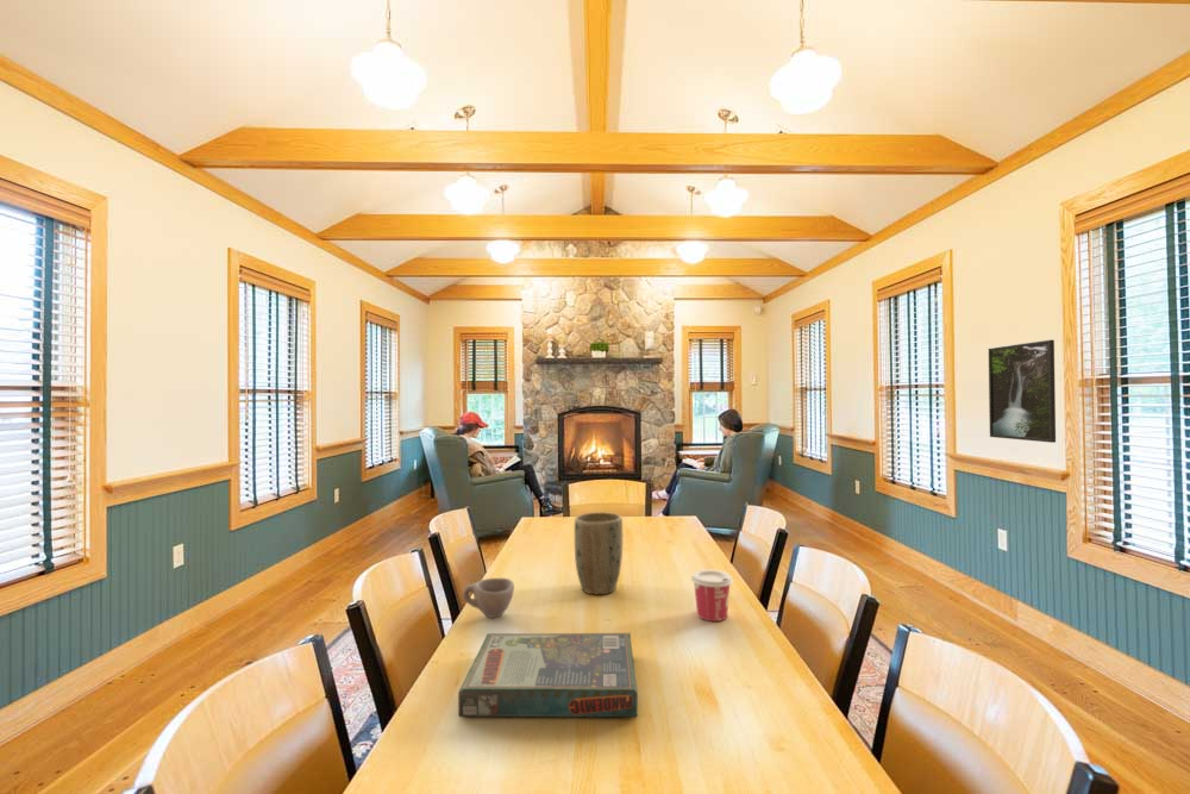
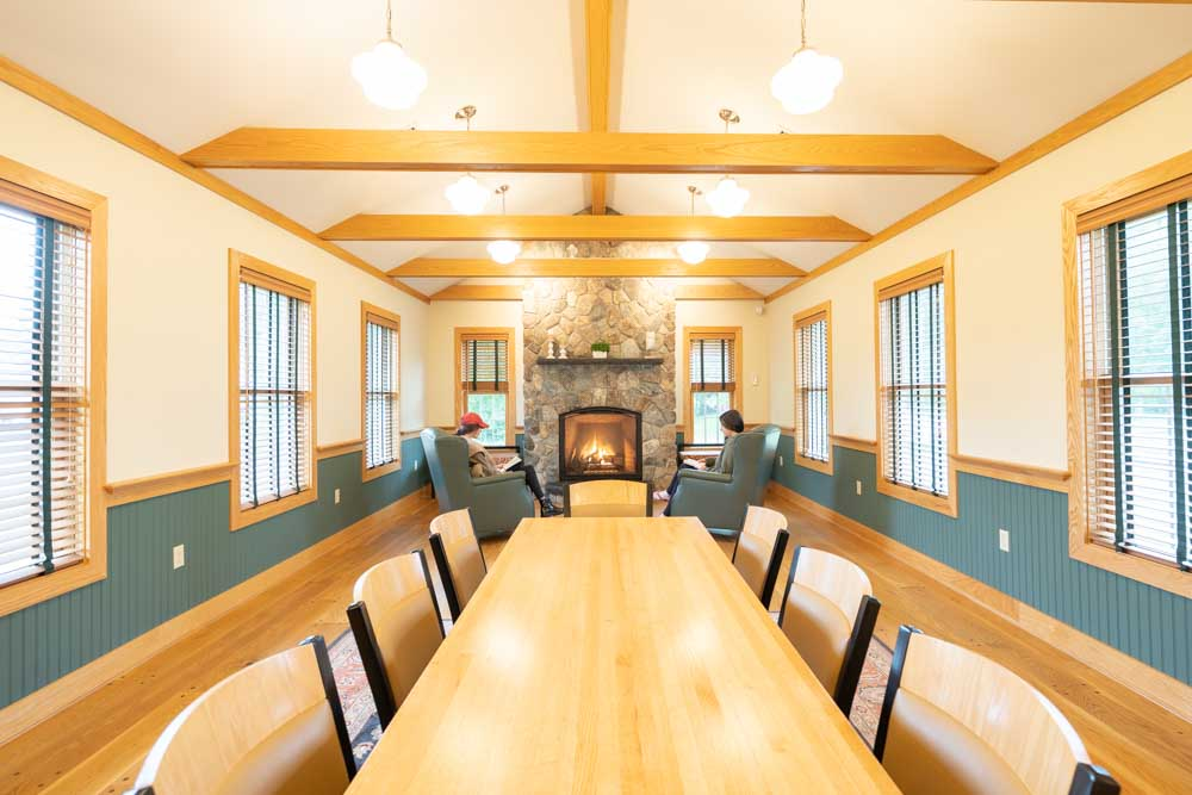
- cup (712, 595)
- plant pot (599, 552)
- board game (553, 669)
- cup (488, 599)
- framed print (1019, 392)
